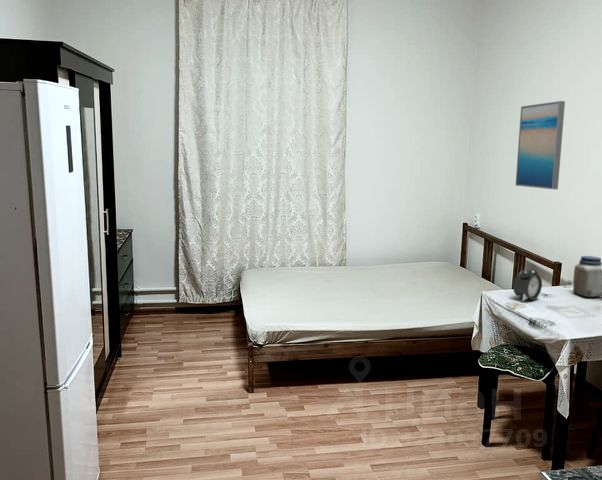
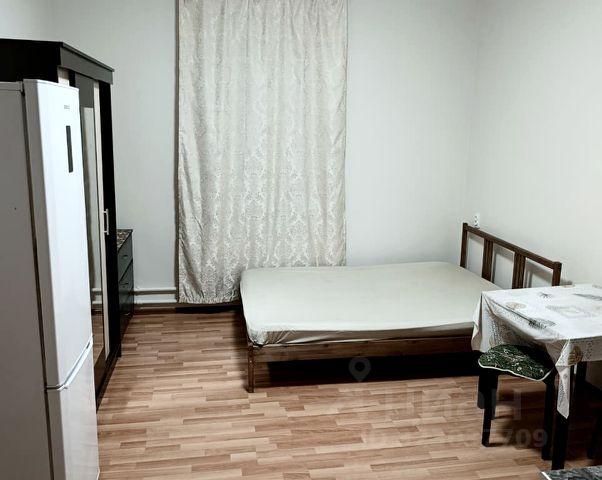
- wall art (538, 146)
- jar (589, 275)
- alarm clock (527, 284)
